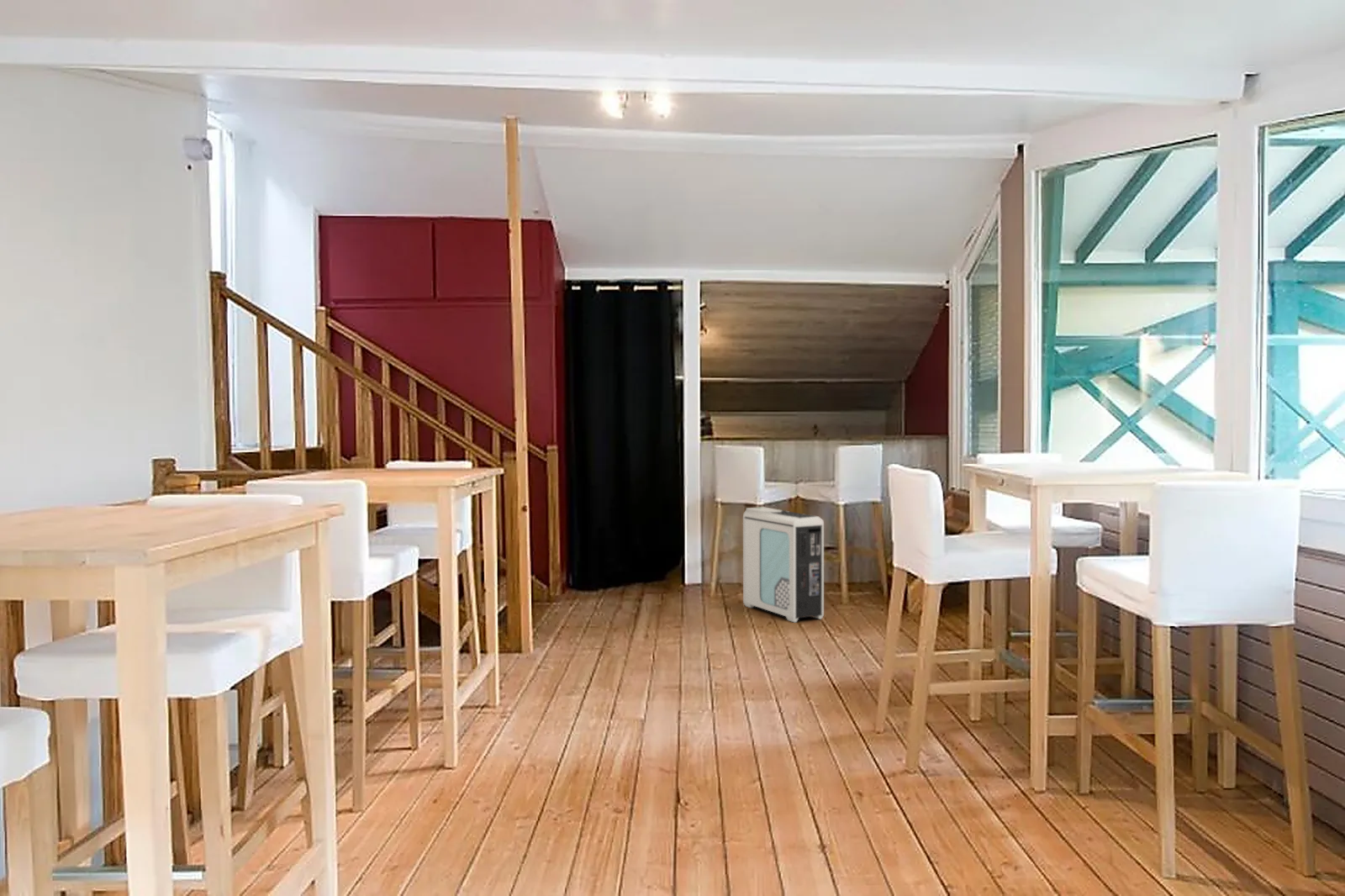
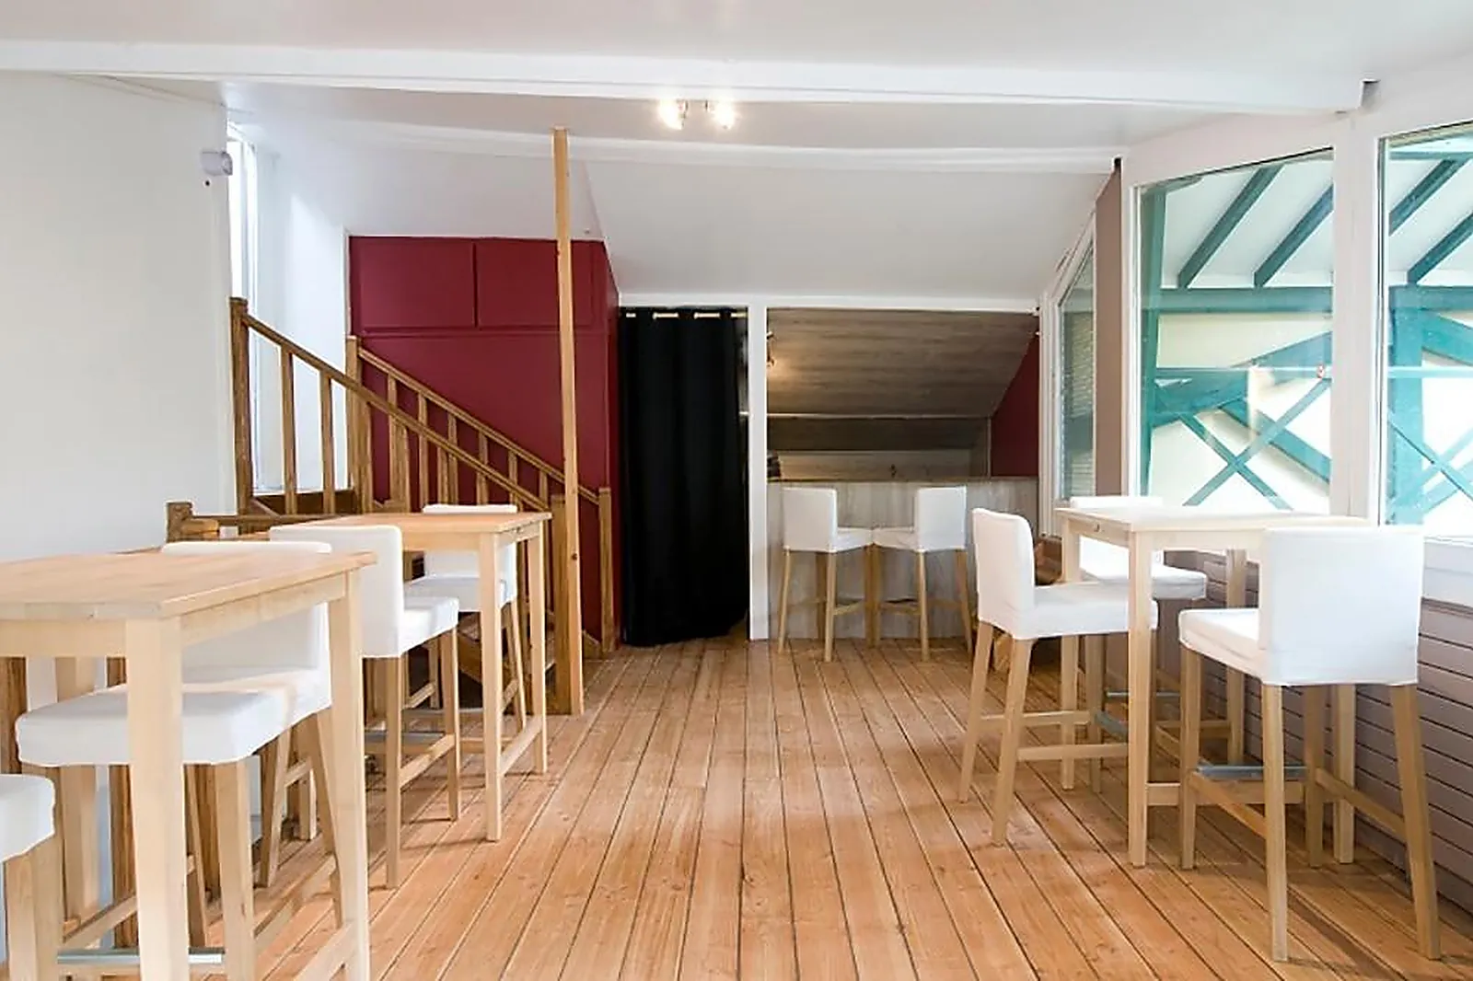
- air purifier (782, 561)
